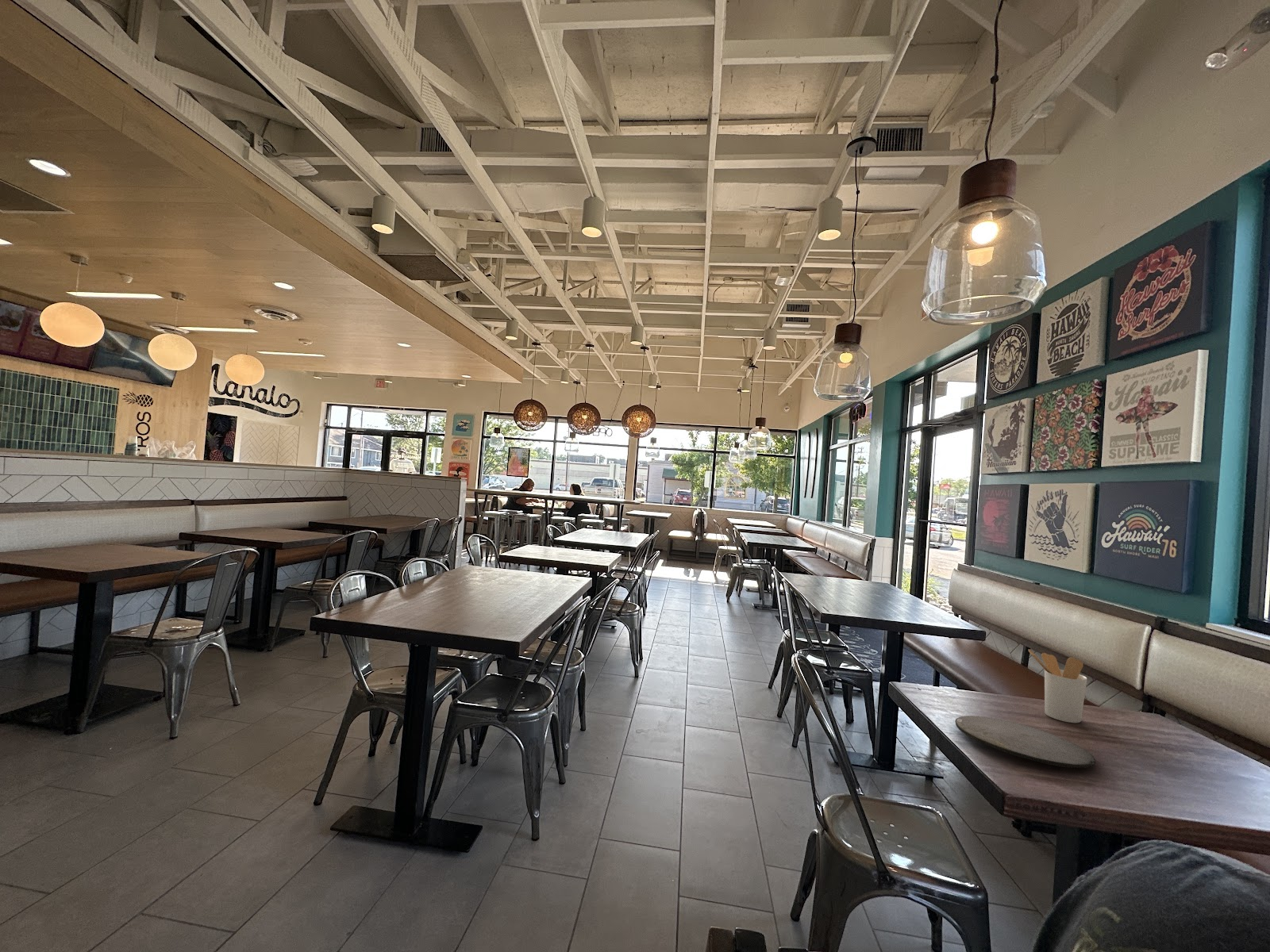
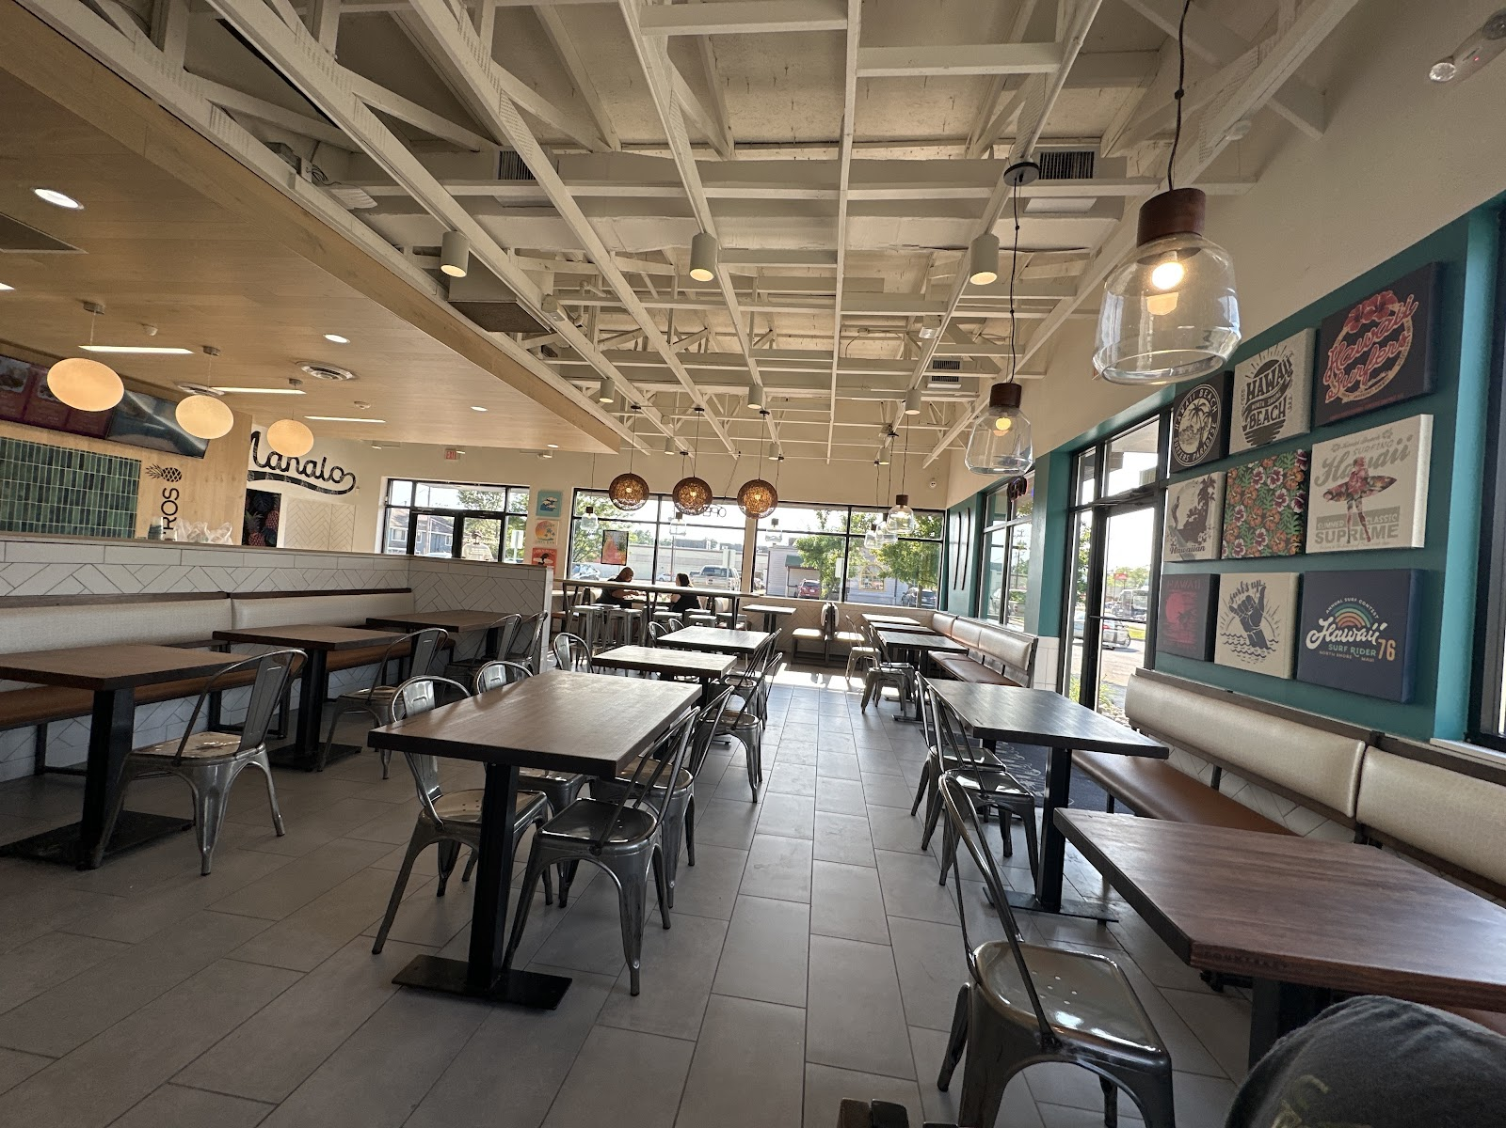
- plate (1022, 739)
- utensil holder (1054, 683)
